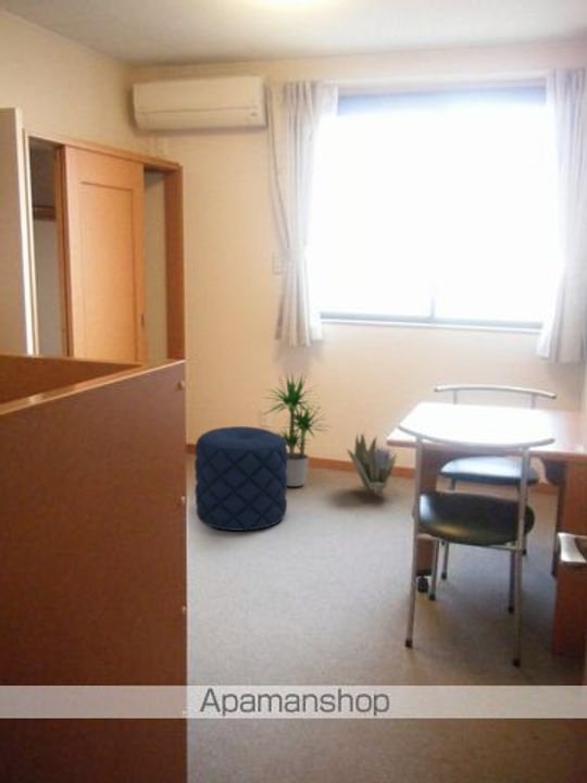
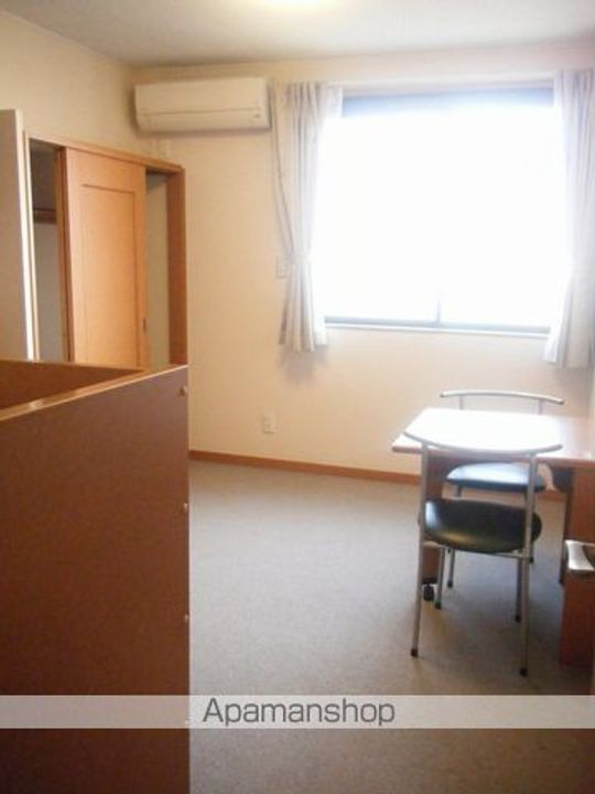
- potted plant (297, 428)
- decorative plant (383, 456)
- pouf (240, 474)
